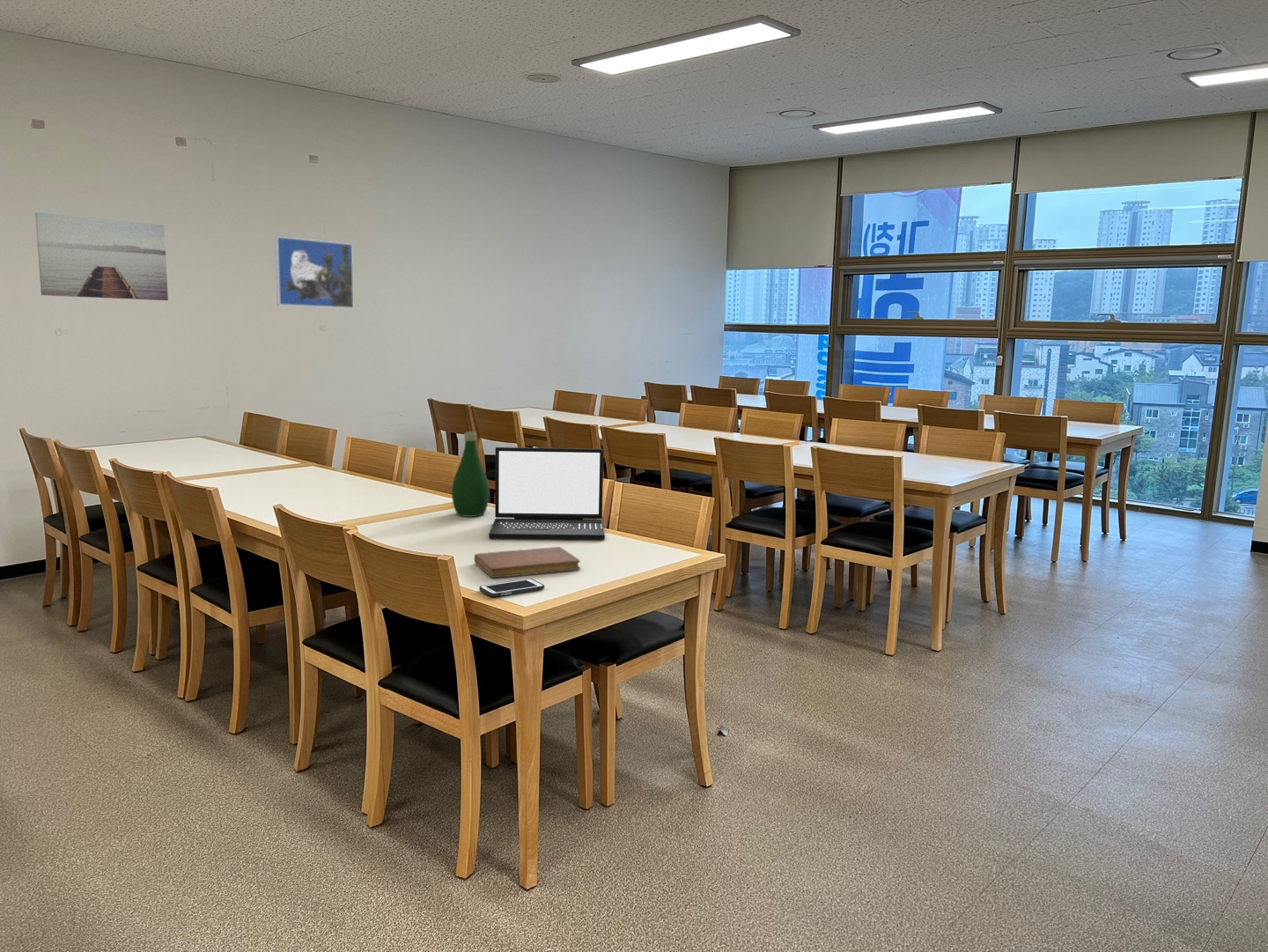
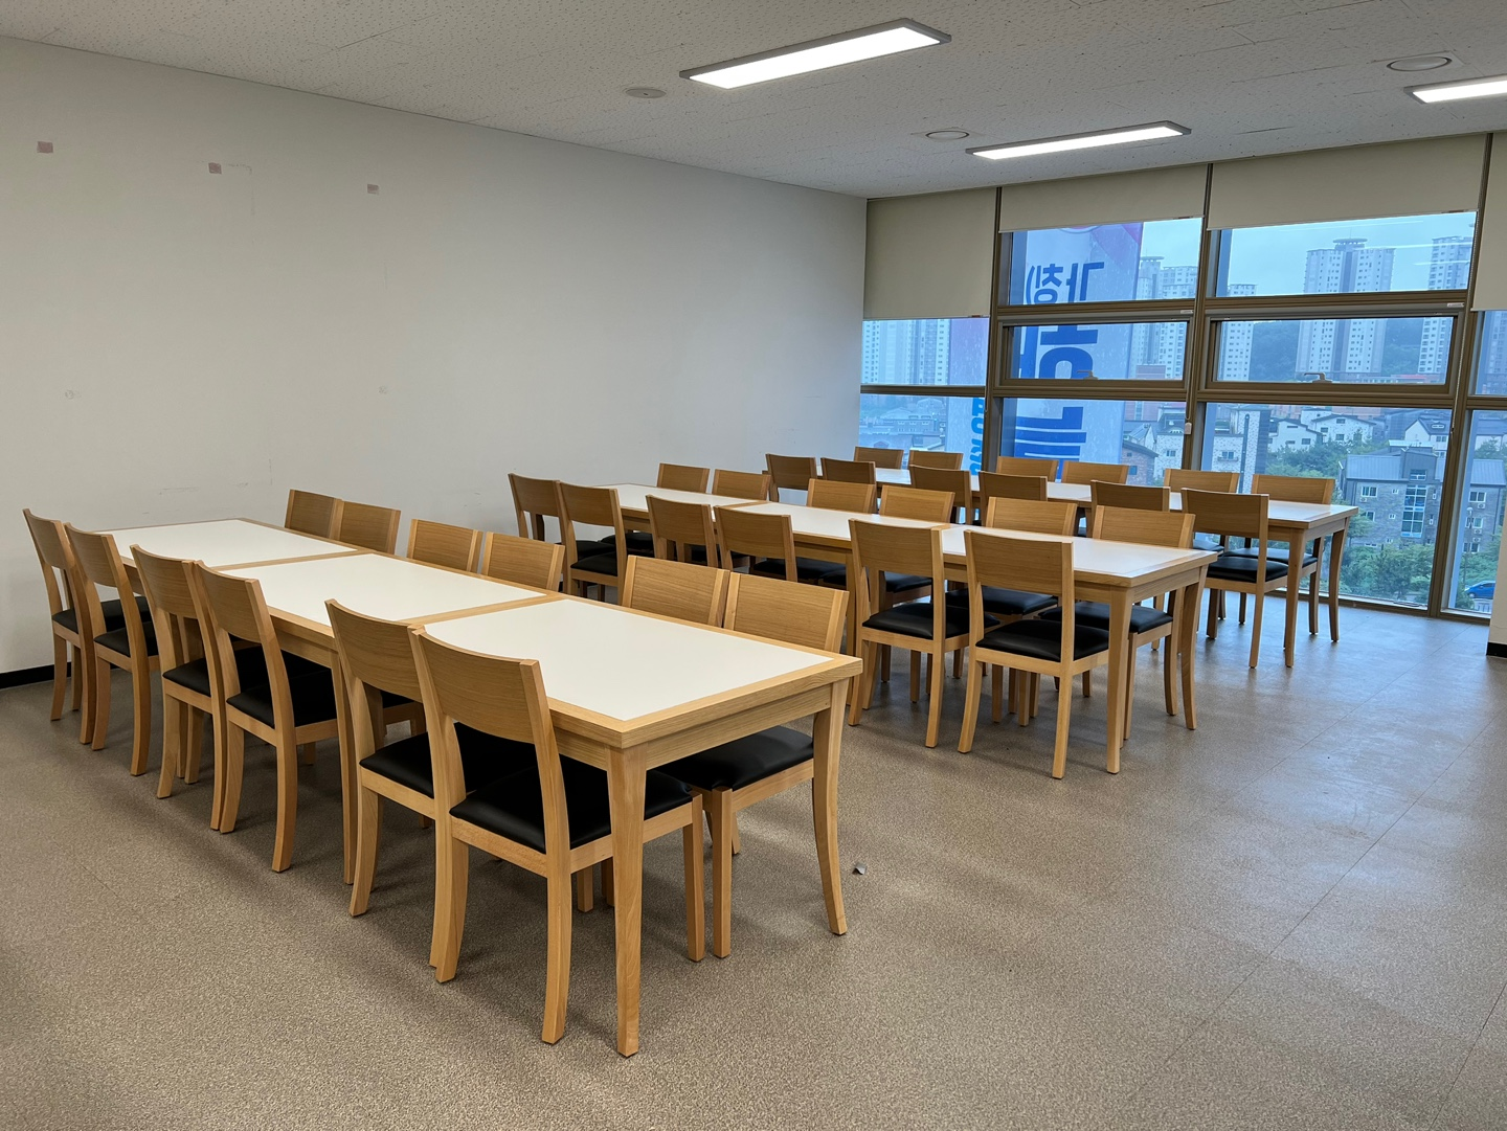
- bottle (470, 473)
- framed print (315, 273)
- laptop (549, 491)
- notebook (527, 561)
- cell phone (512, 587)
- wall art (105, 258)
